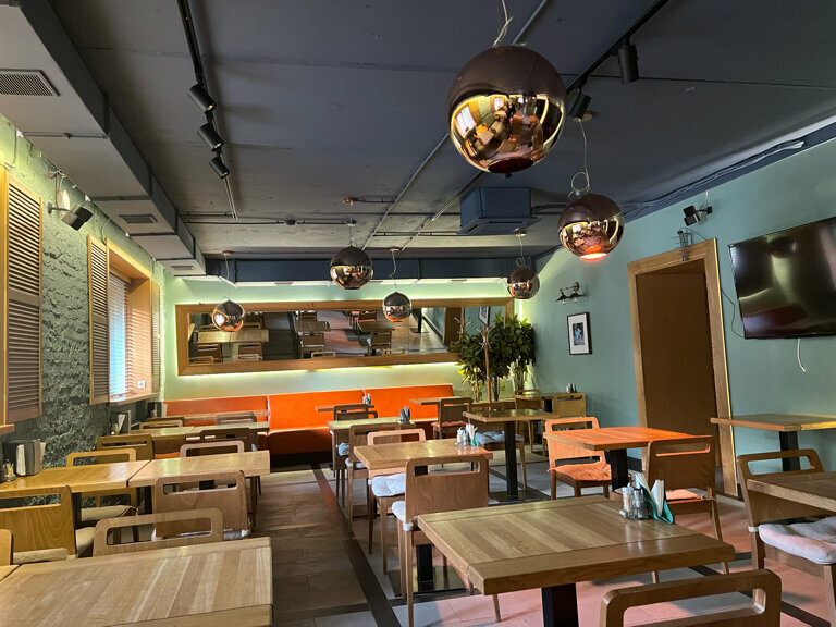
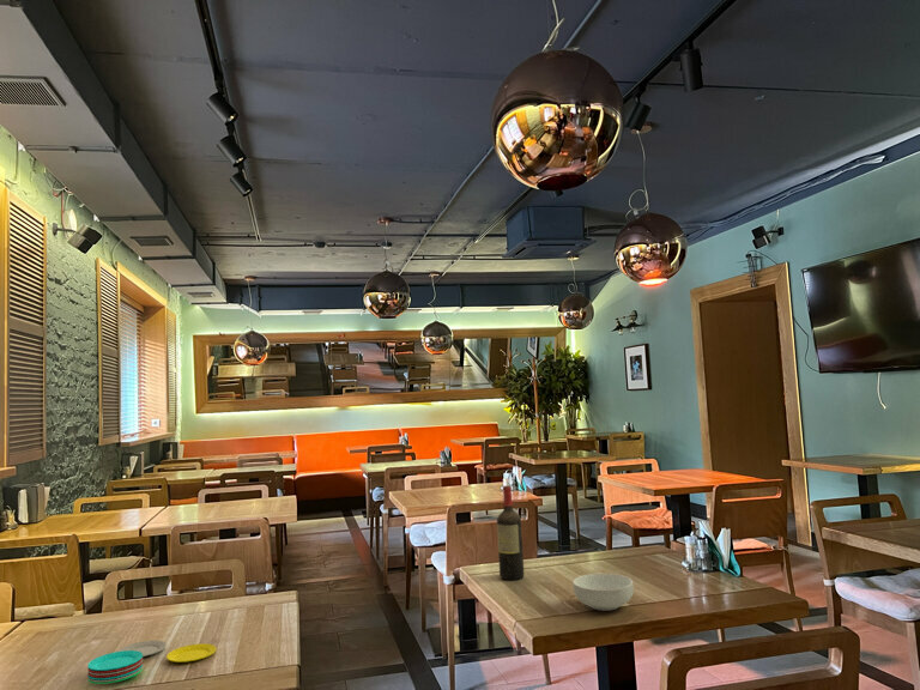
+ plate (146, 650)
+ cereal bowl (603, 593)
+ wine bottle (509, 531)
